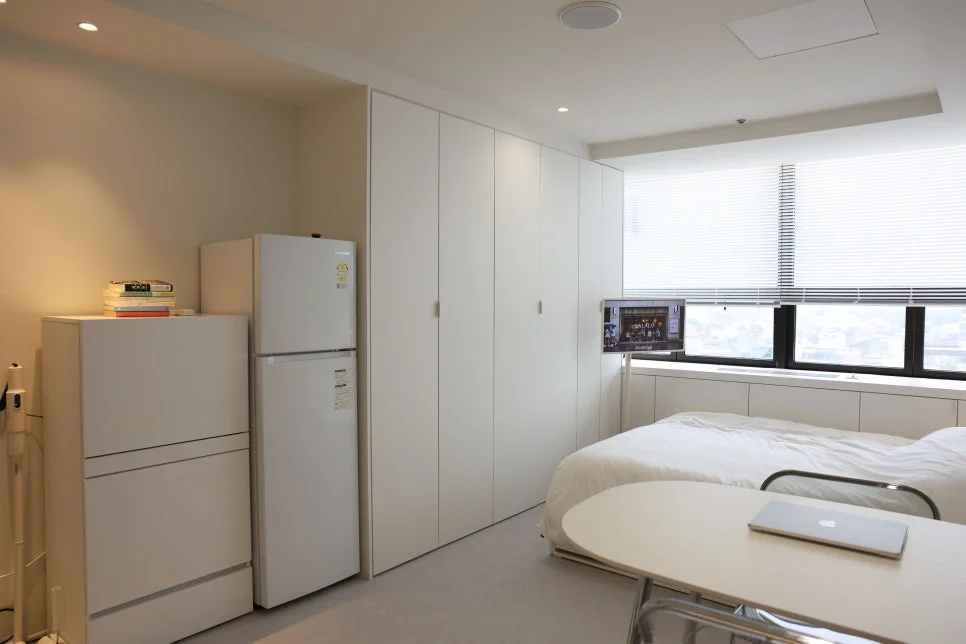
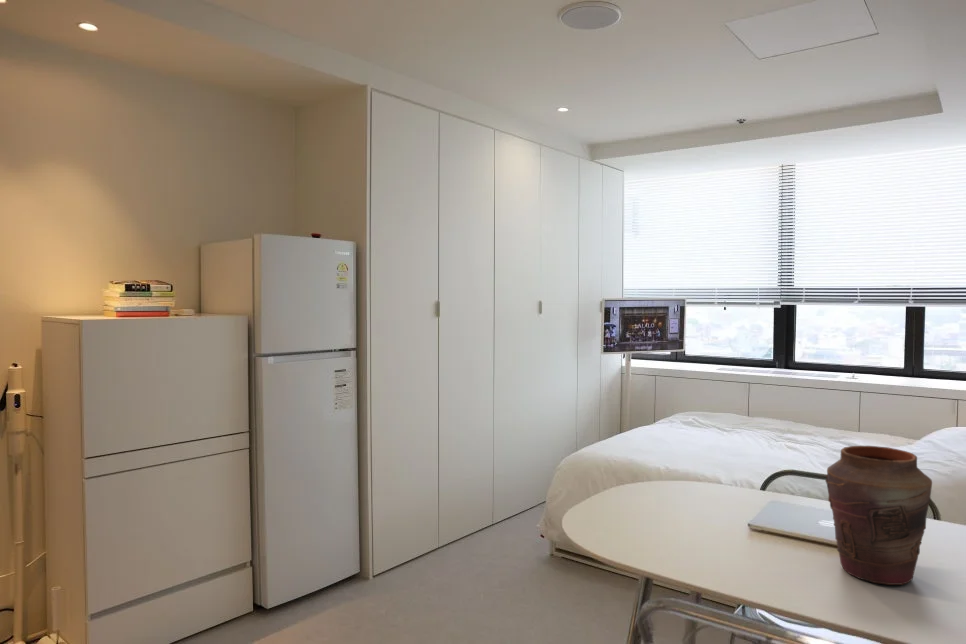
+ vase (877, 512)
